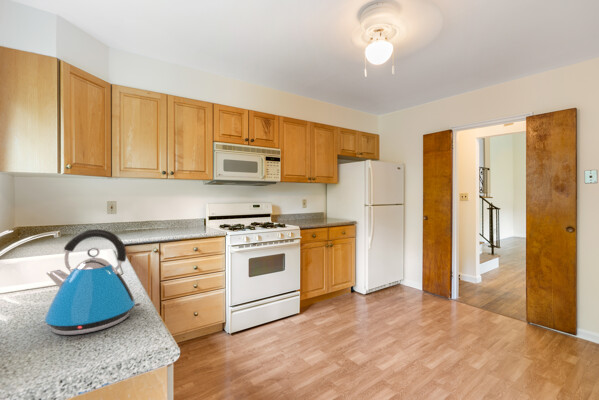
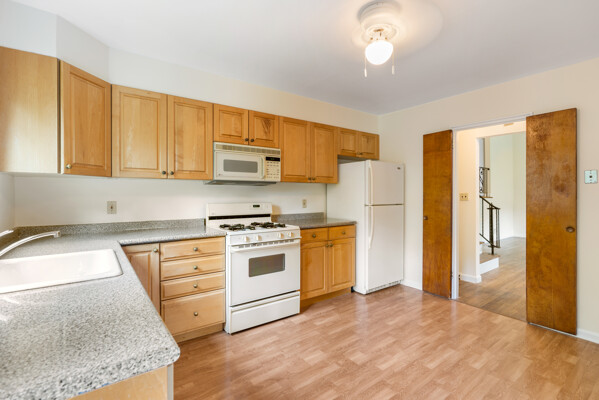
- kettle (96, 274)
